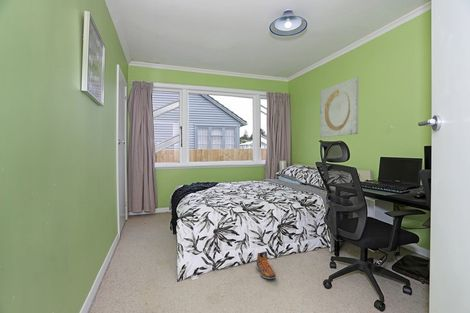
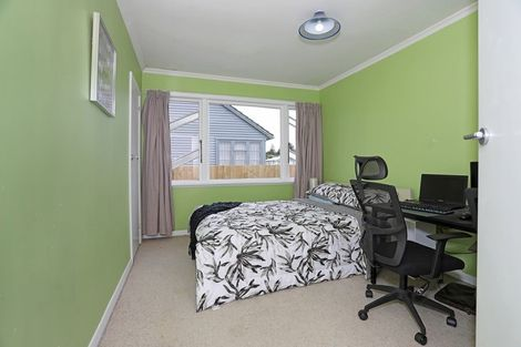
- sneaker (264, 263)
- wall art (337, 110)
